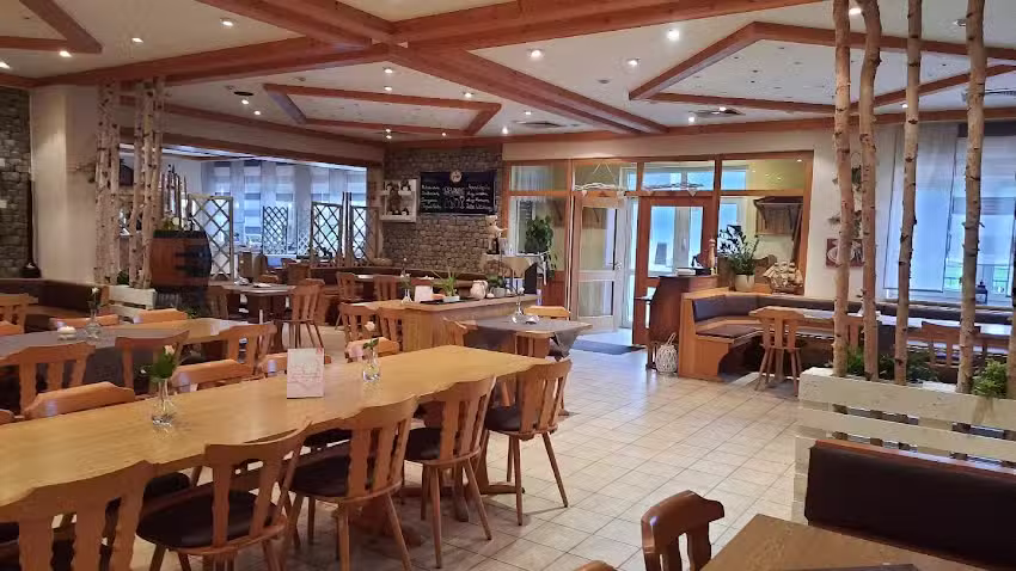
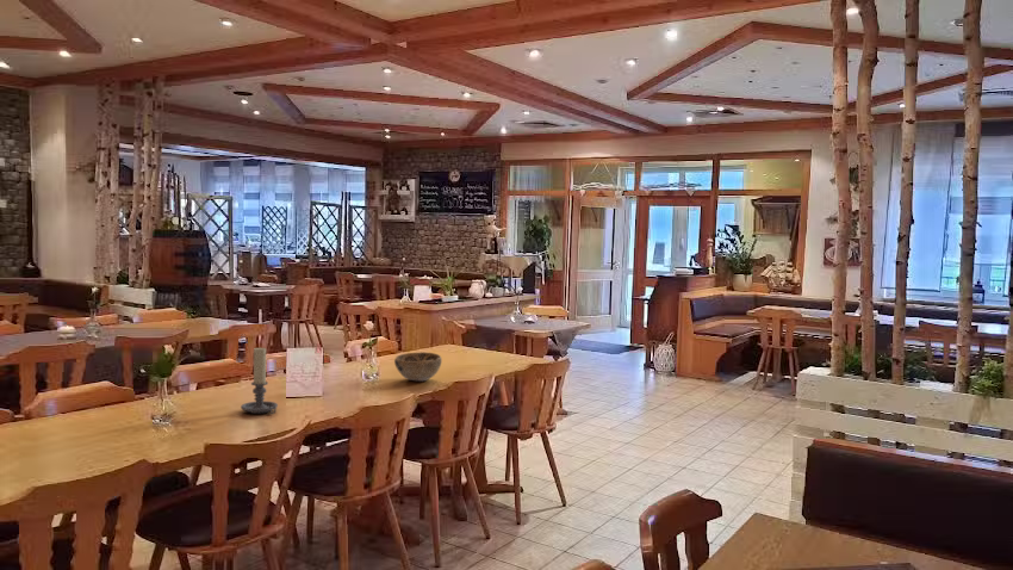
+ decorative bowl (417, 367)
+ candle holder (261, 379)
